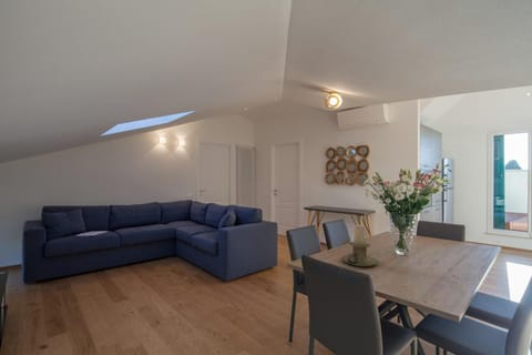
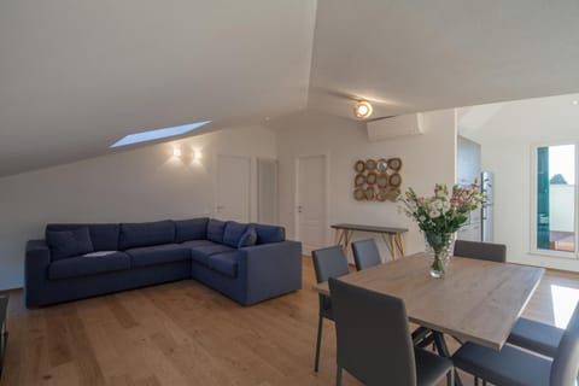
- candle holder (359, 243)
